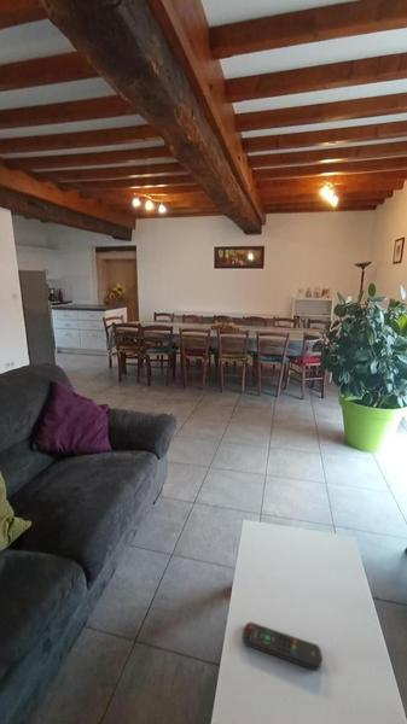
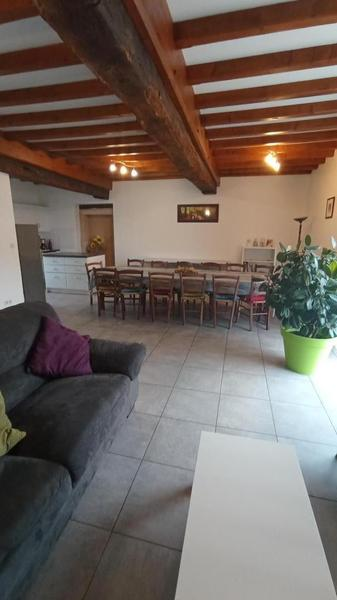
- remote control (280, 644)
